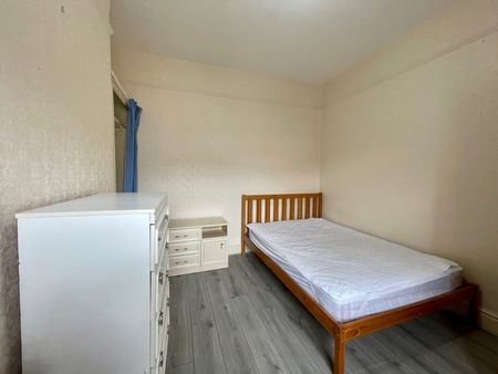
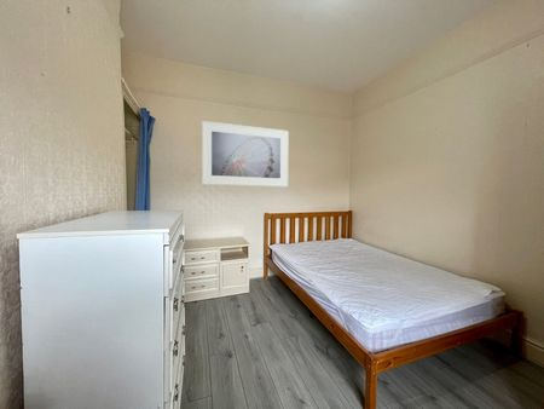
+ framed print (247, 156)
